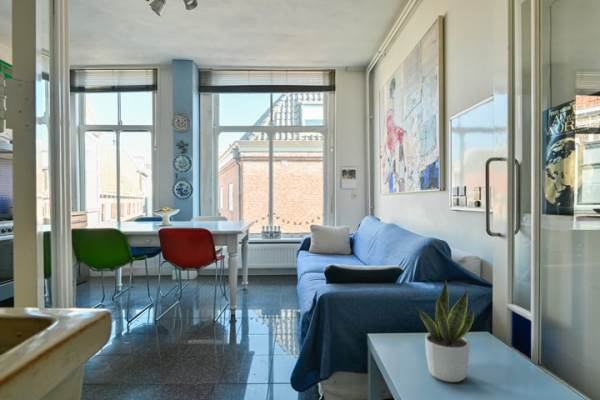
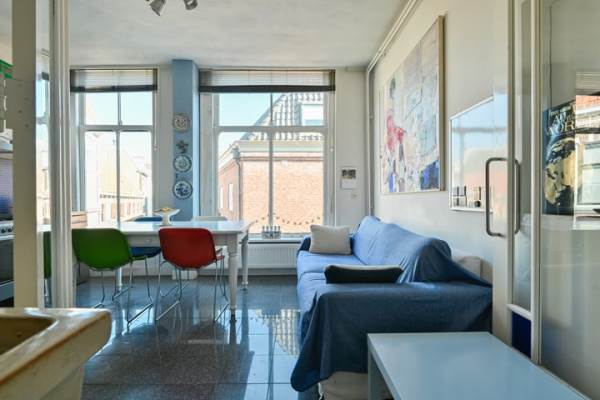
- potted plant (445, 327)
